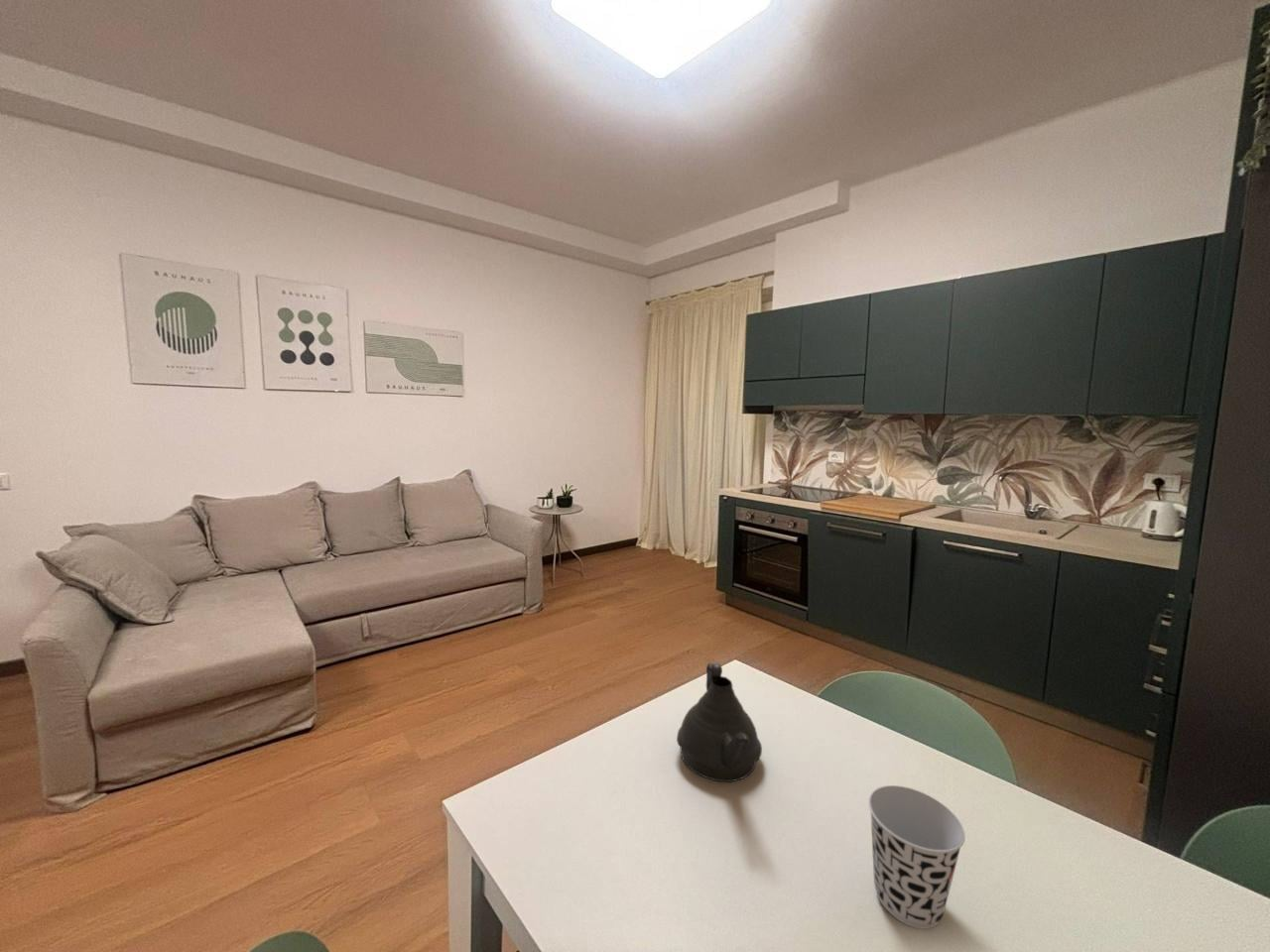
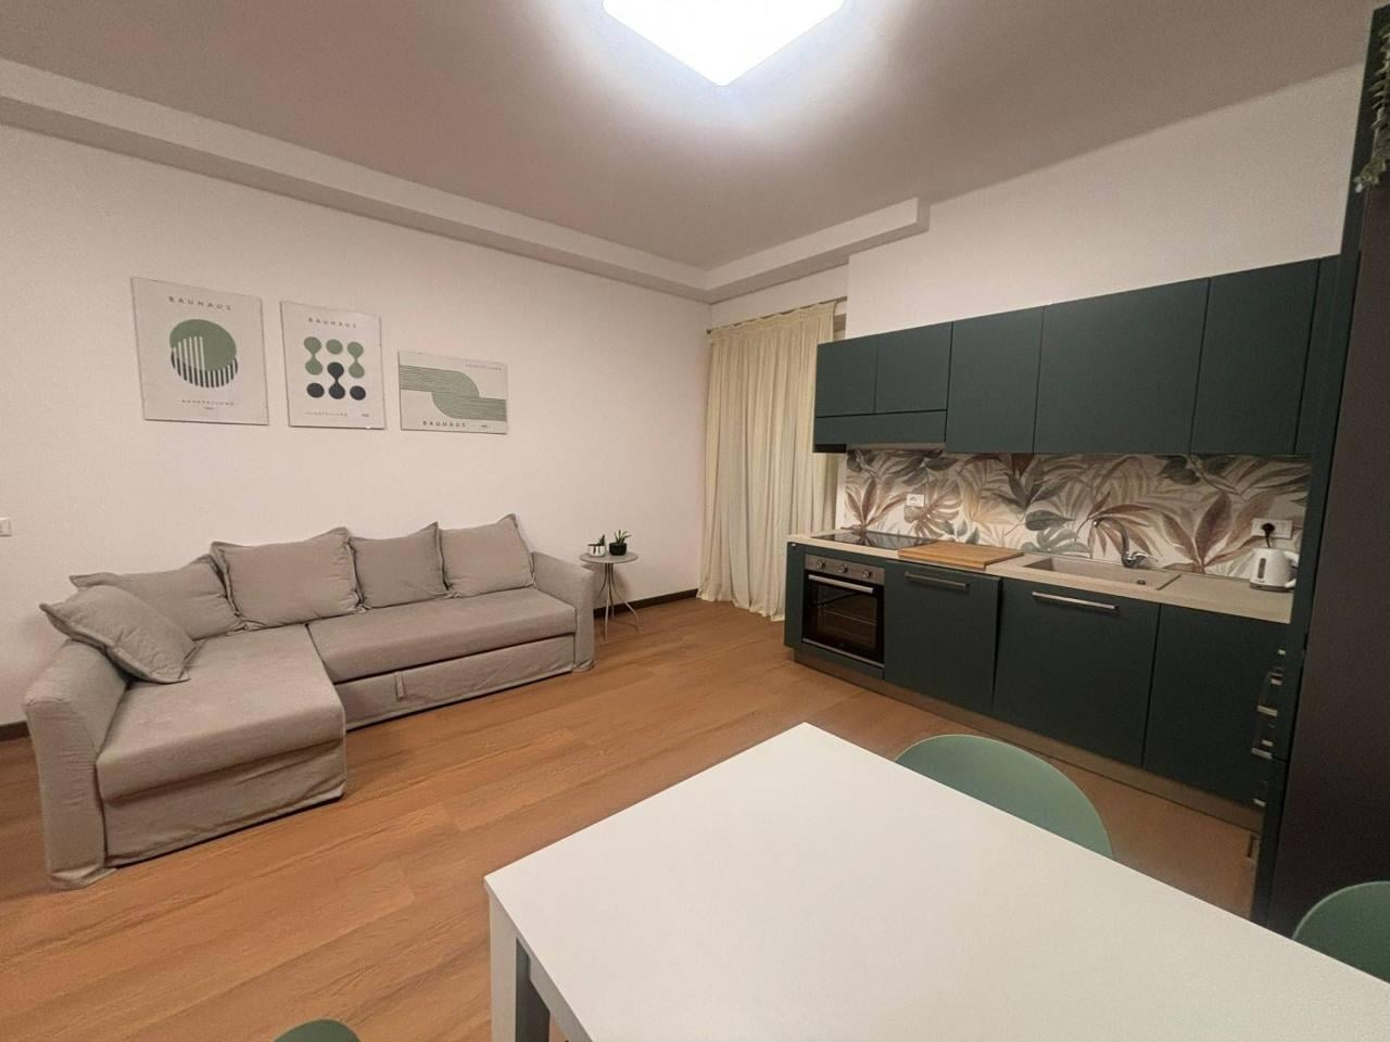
- teapot (722, 728)
- cup (911, 858)
